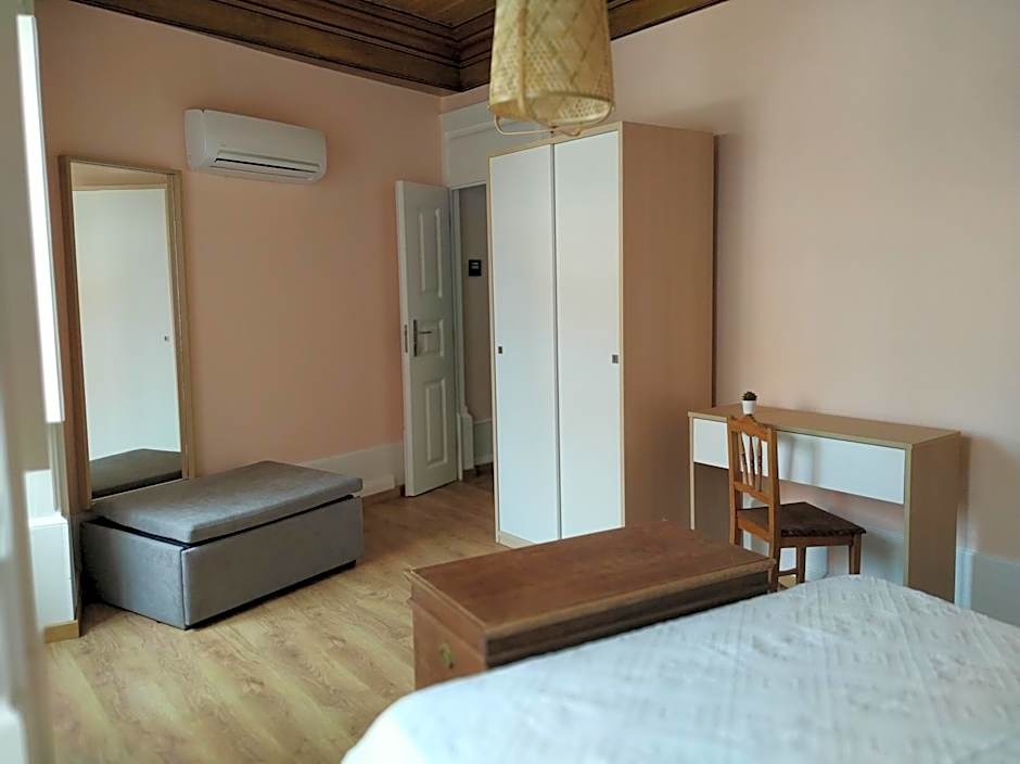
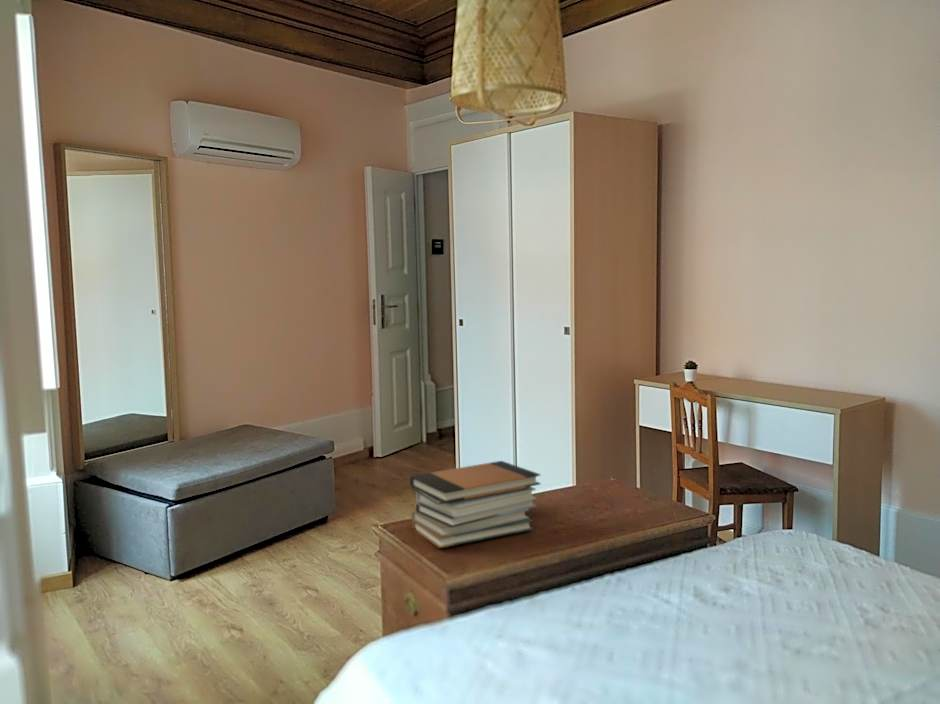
+ book stack (475, 502)
